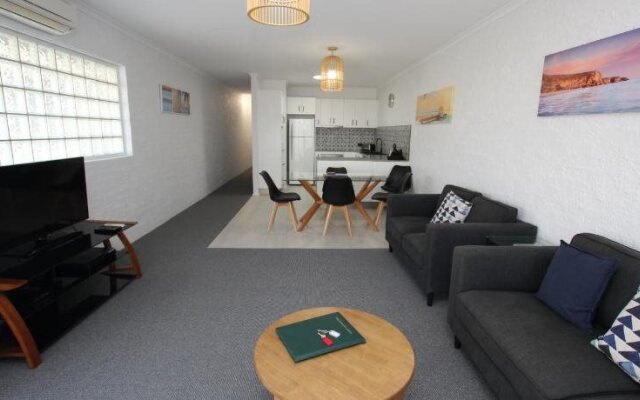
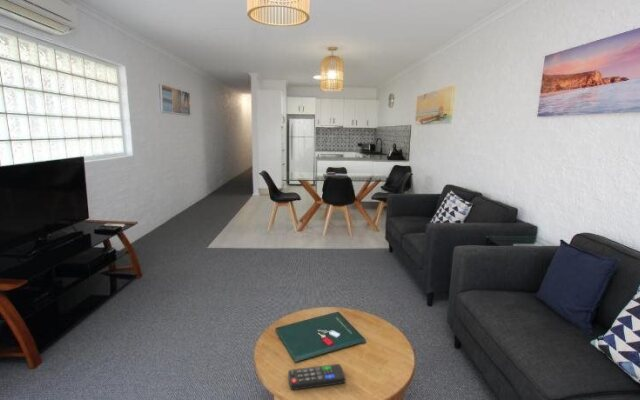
+ remote control (316, 376)
